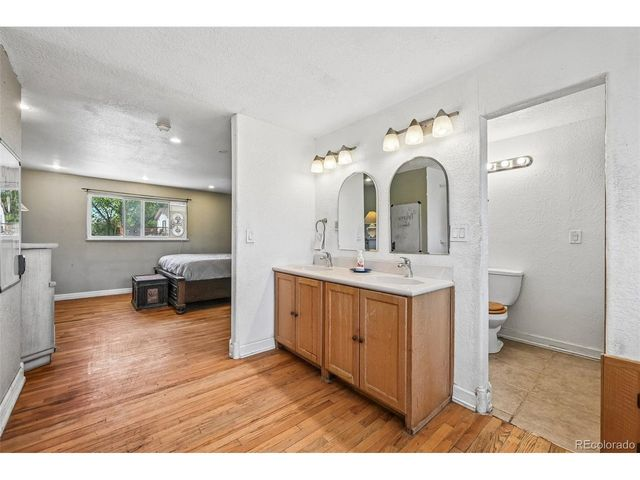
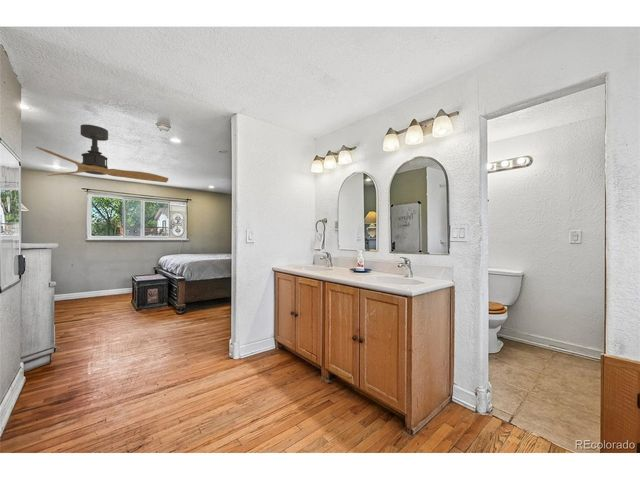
+ ceiling fan (107, 158)
